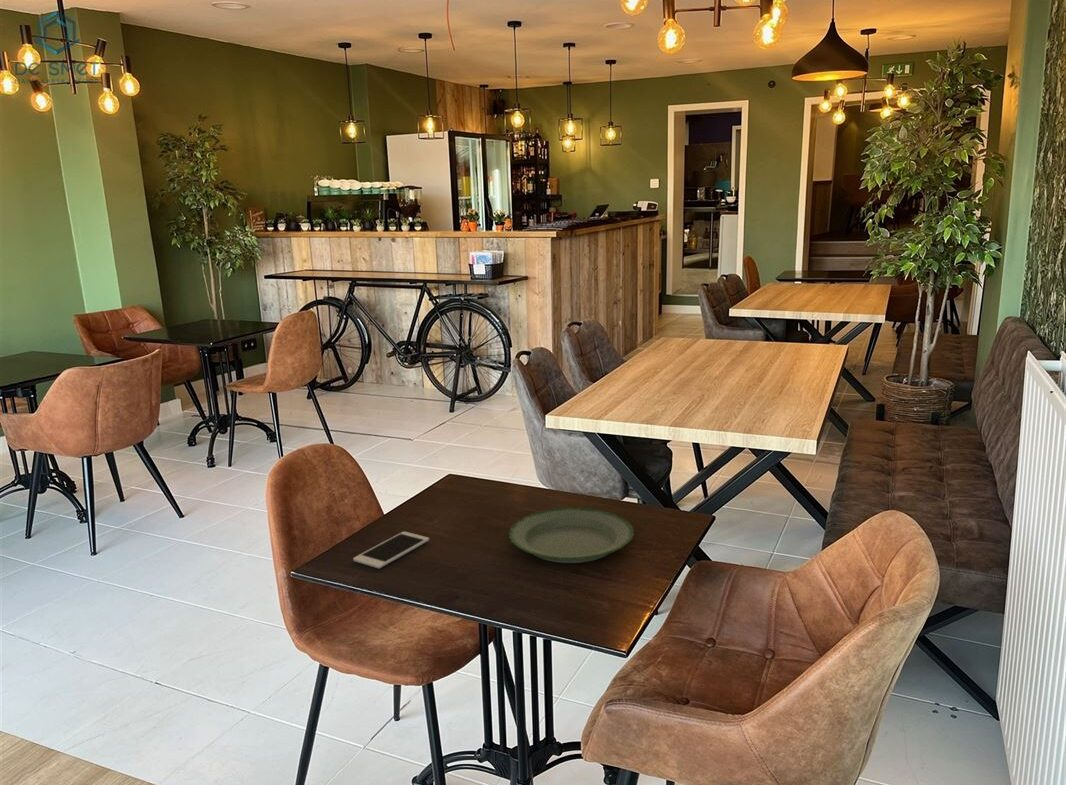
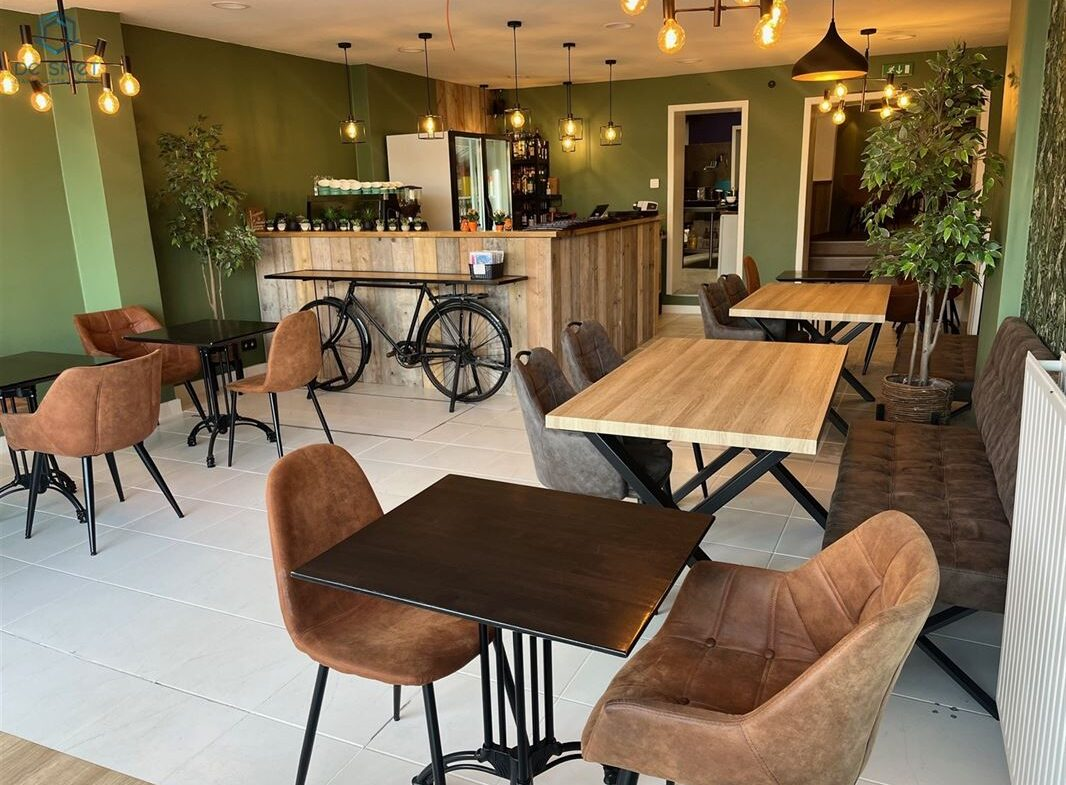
- plate (571, 537)
- cell phone (392, 549)
